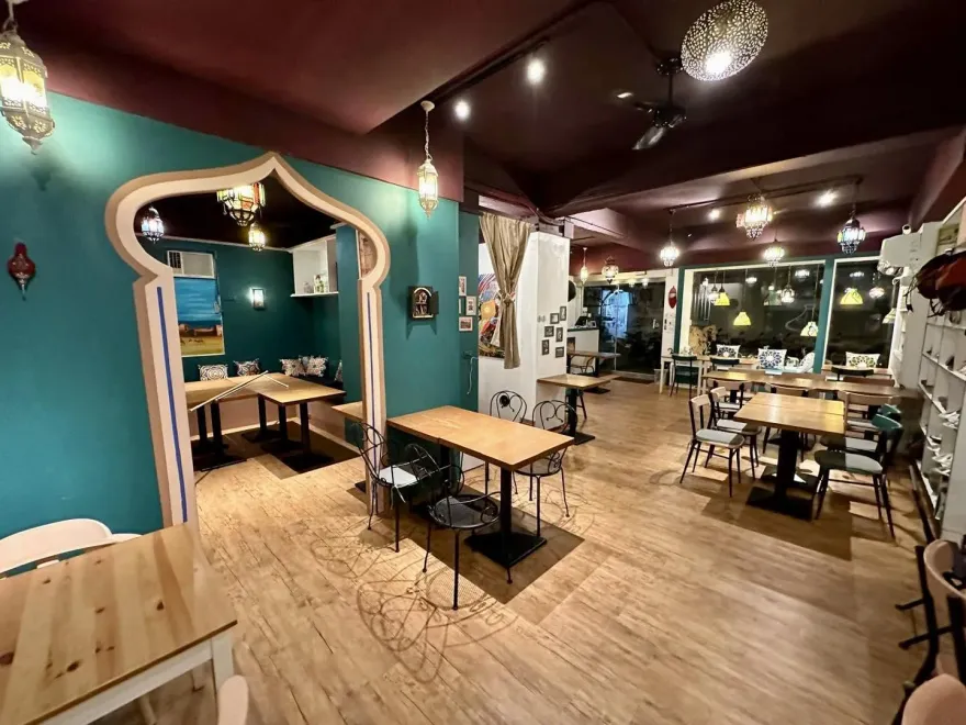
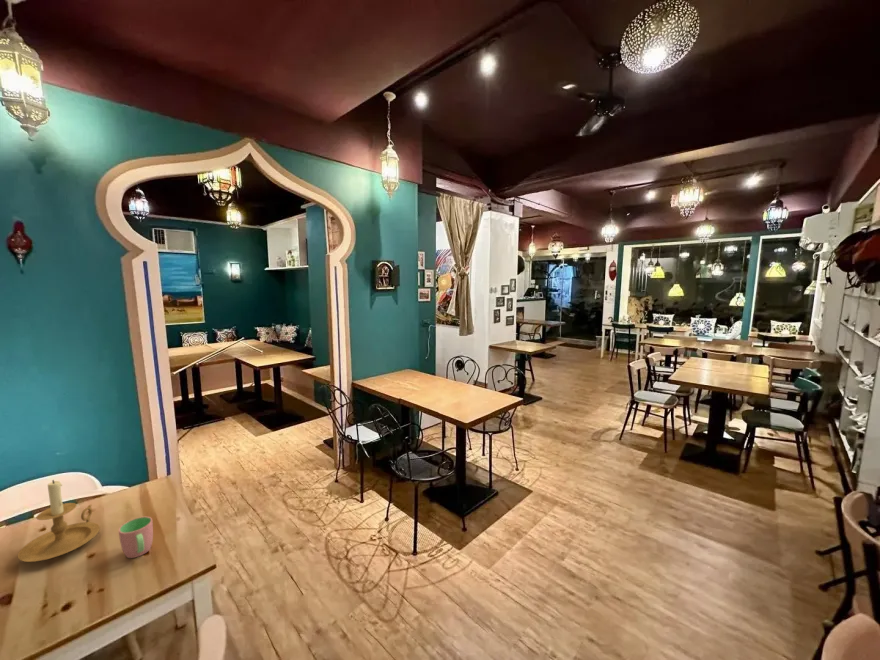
+ candle holder (57, 513)
+ cup (138, 539)
